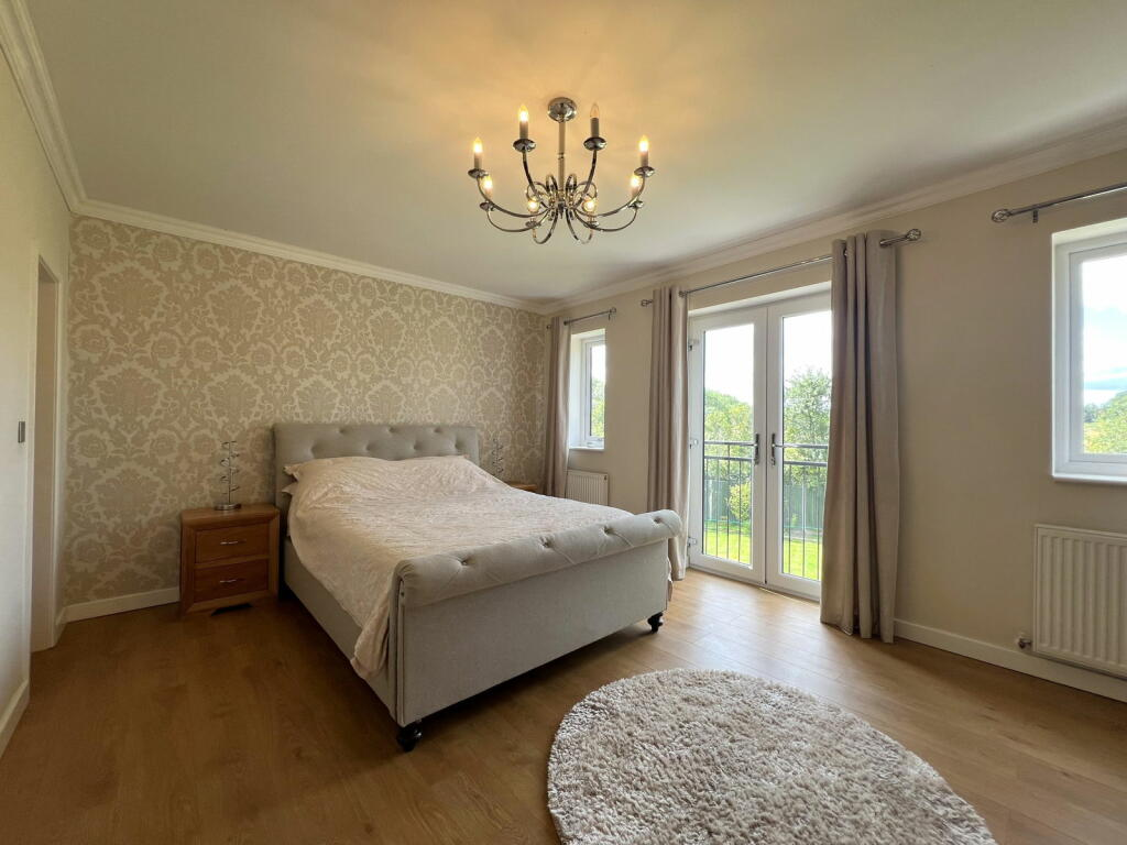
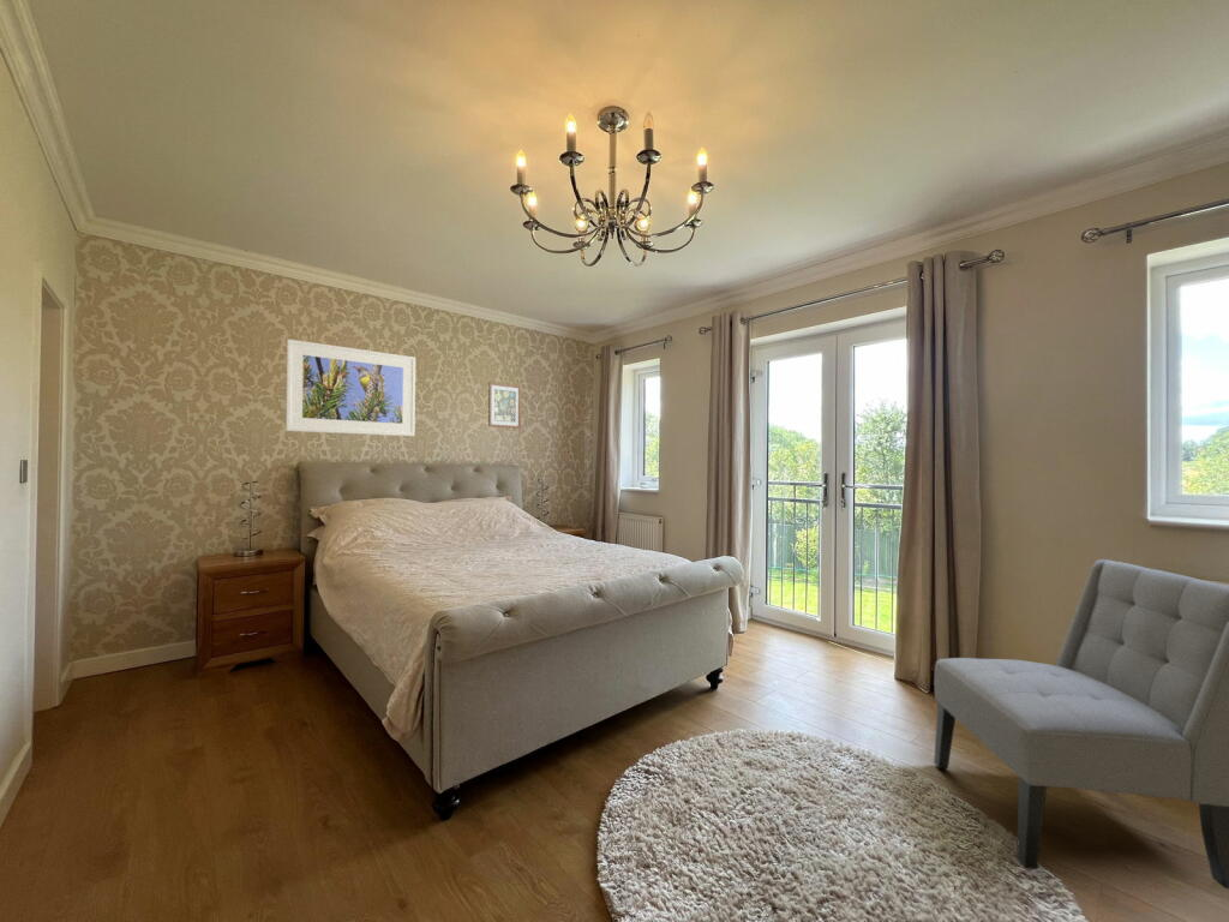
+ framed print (355, 391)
+ chair (1075, 693)
+ wall art (505, 406)
